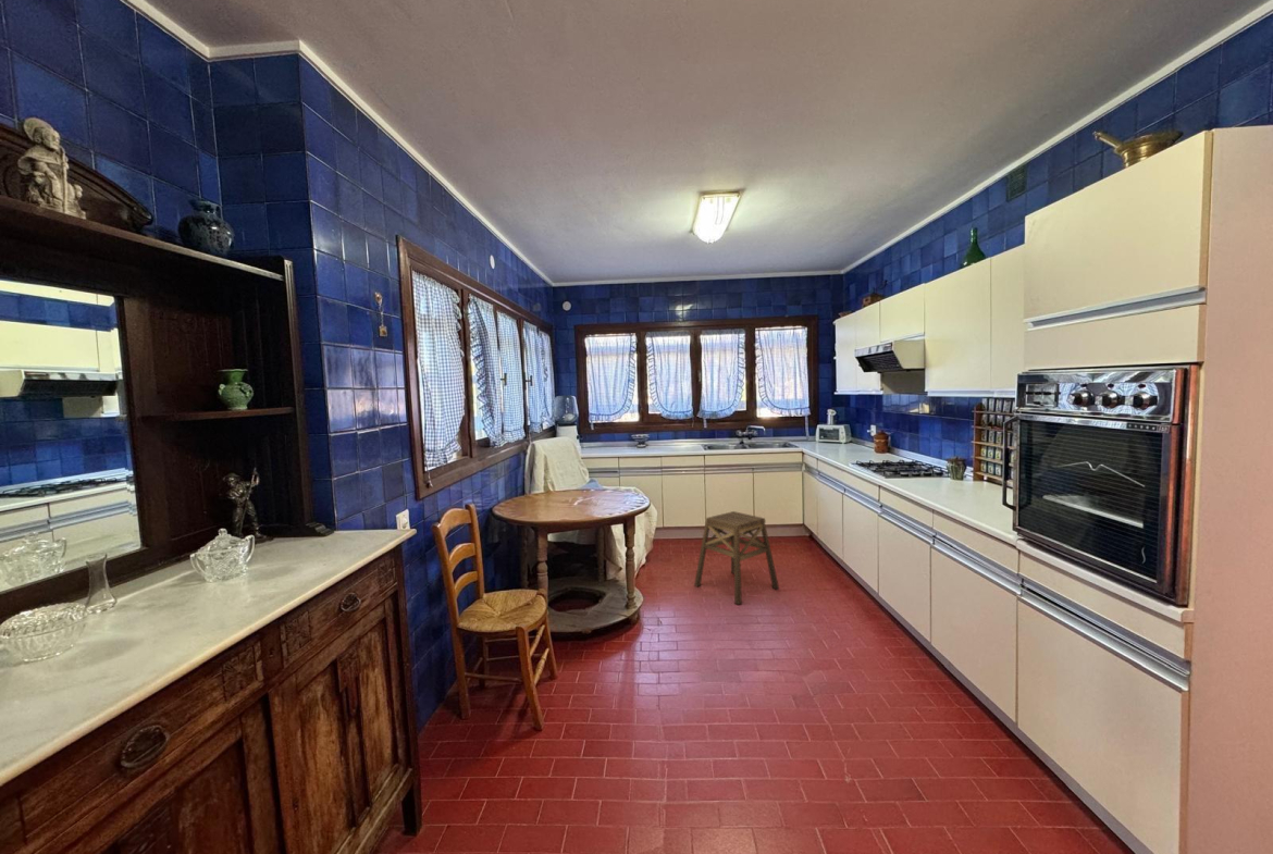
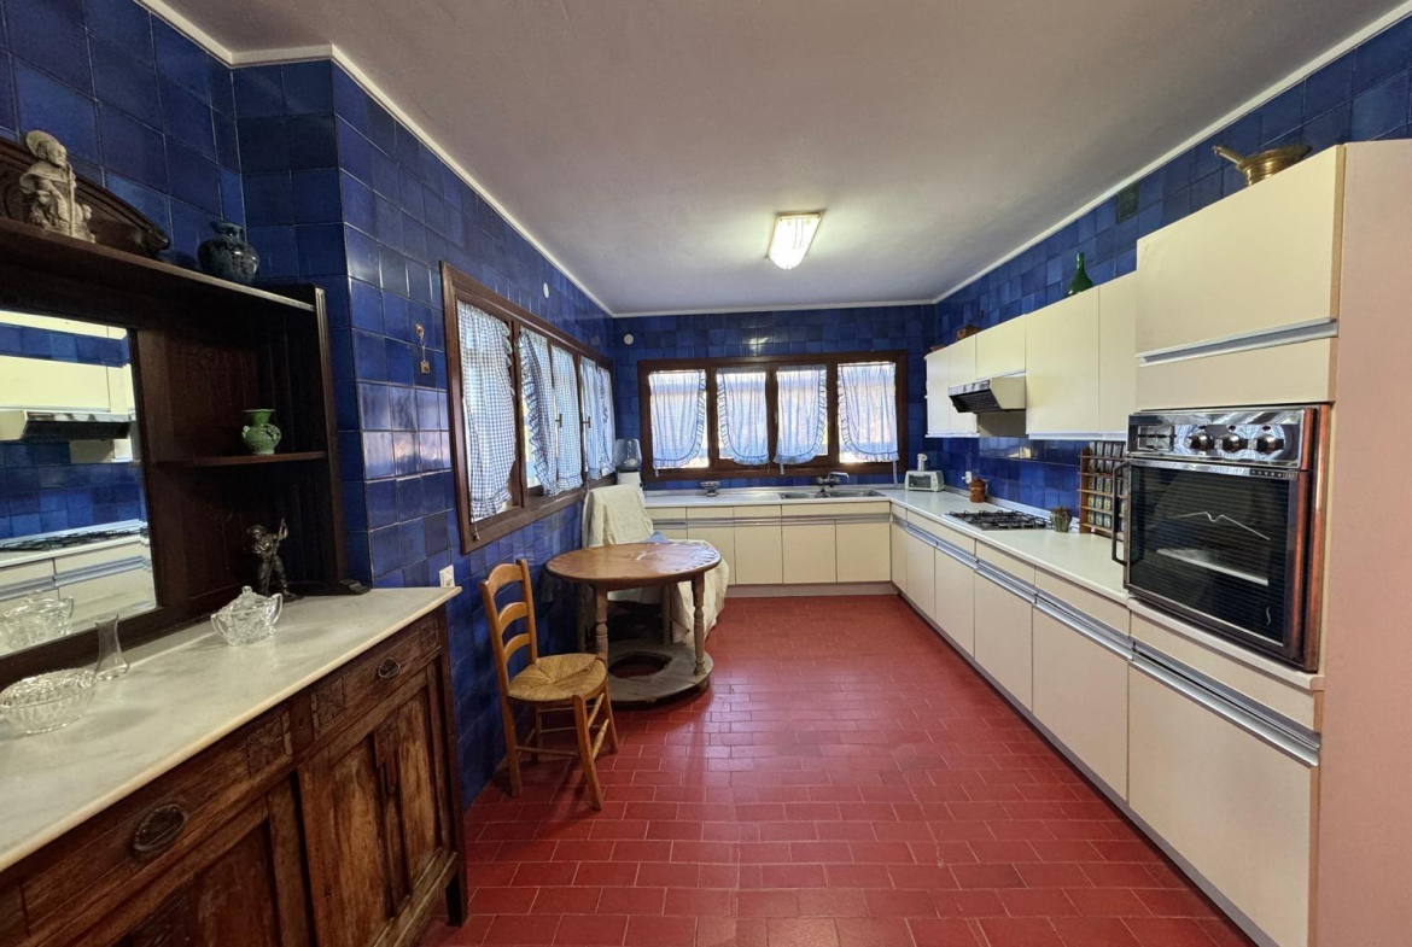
- stool (734, 552)
